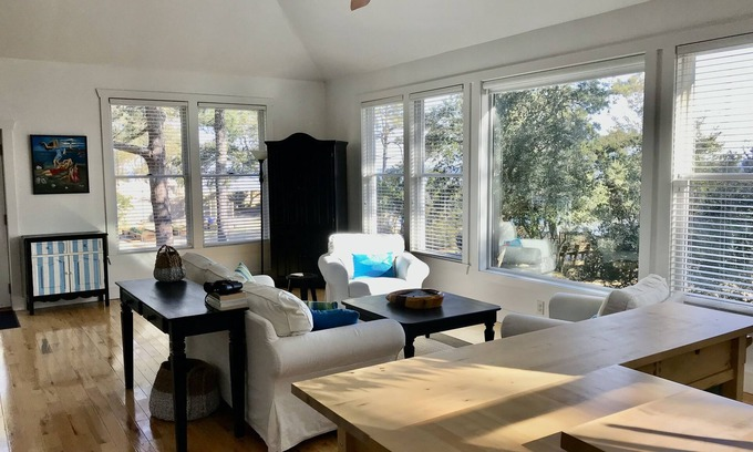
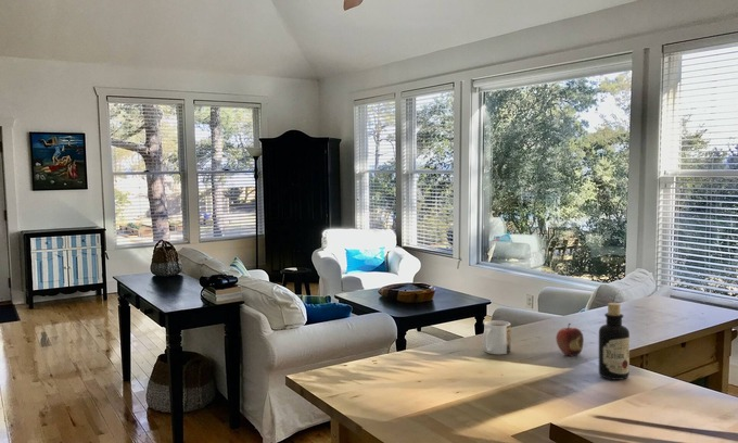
+ bottle (613, 340)
+ mug (494, 338)
+ fruit (569, 339)
